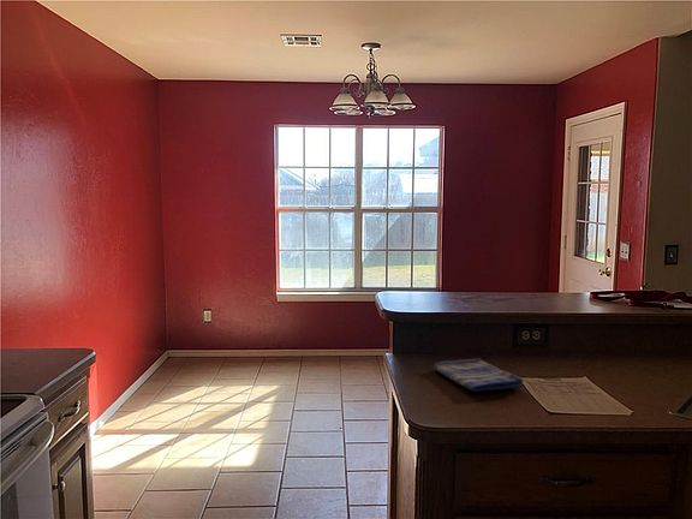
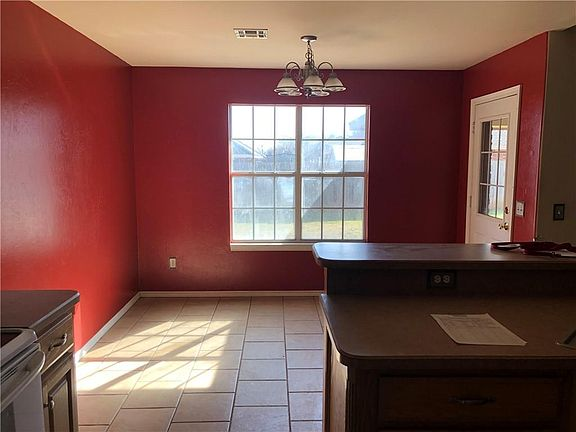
- dish towel (476, 374)
